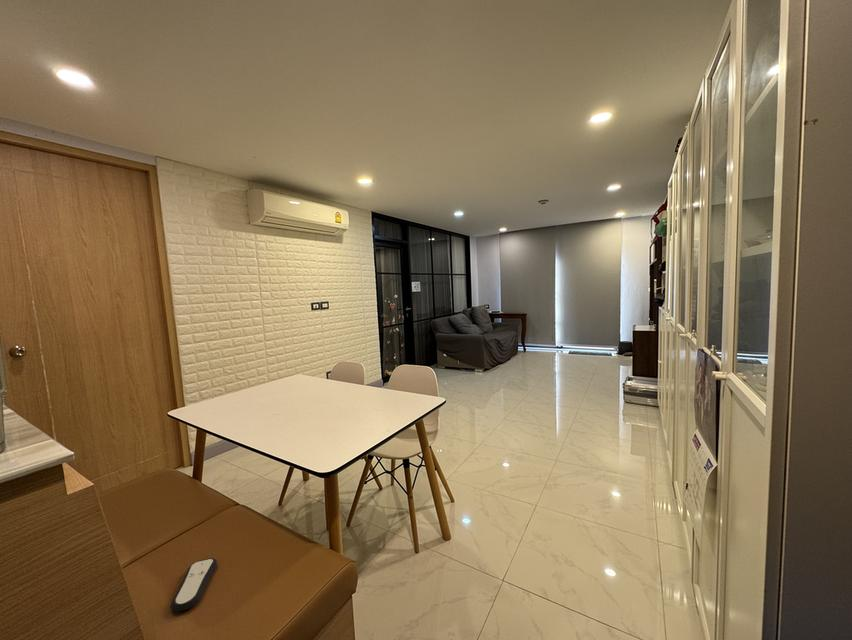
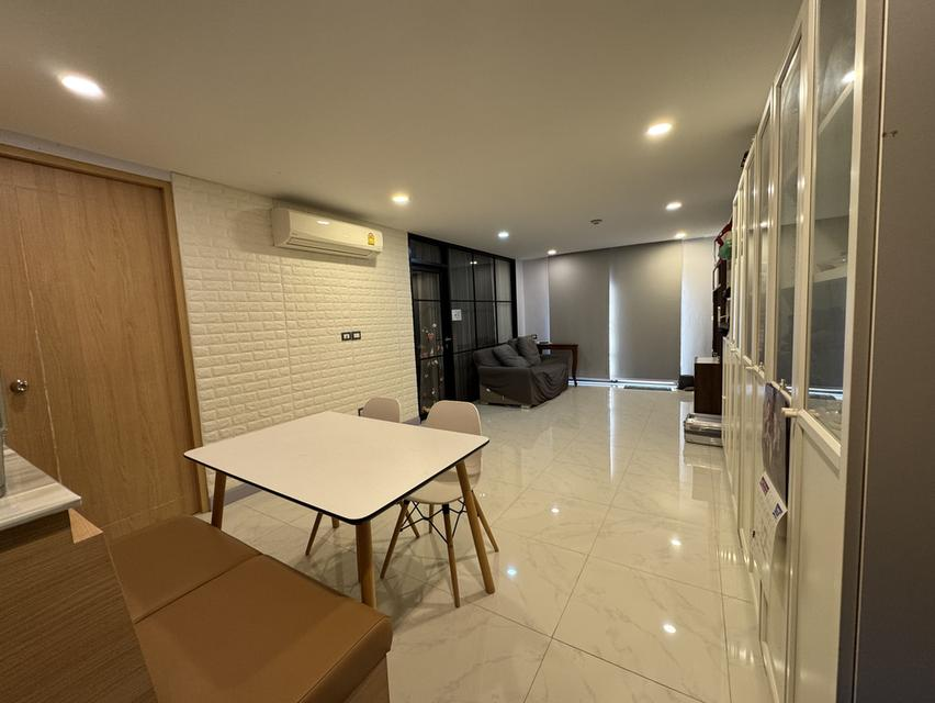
- remote control (194, 582)
